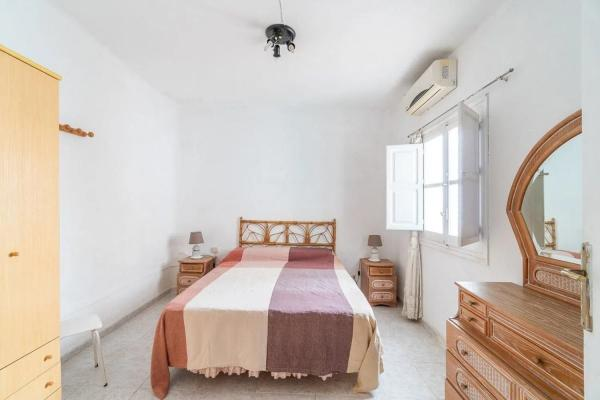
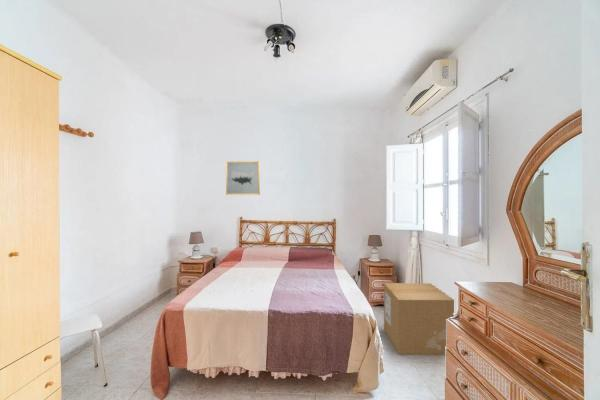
+ wall art (243, 178)
+ cardboard box (416, 316)
